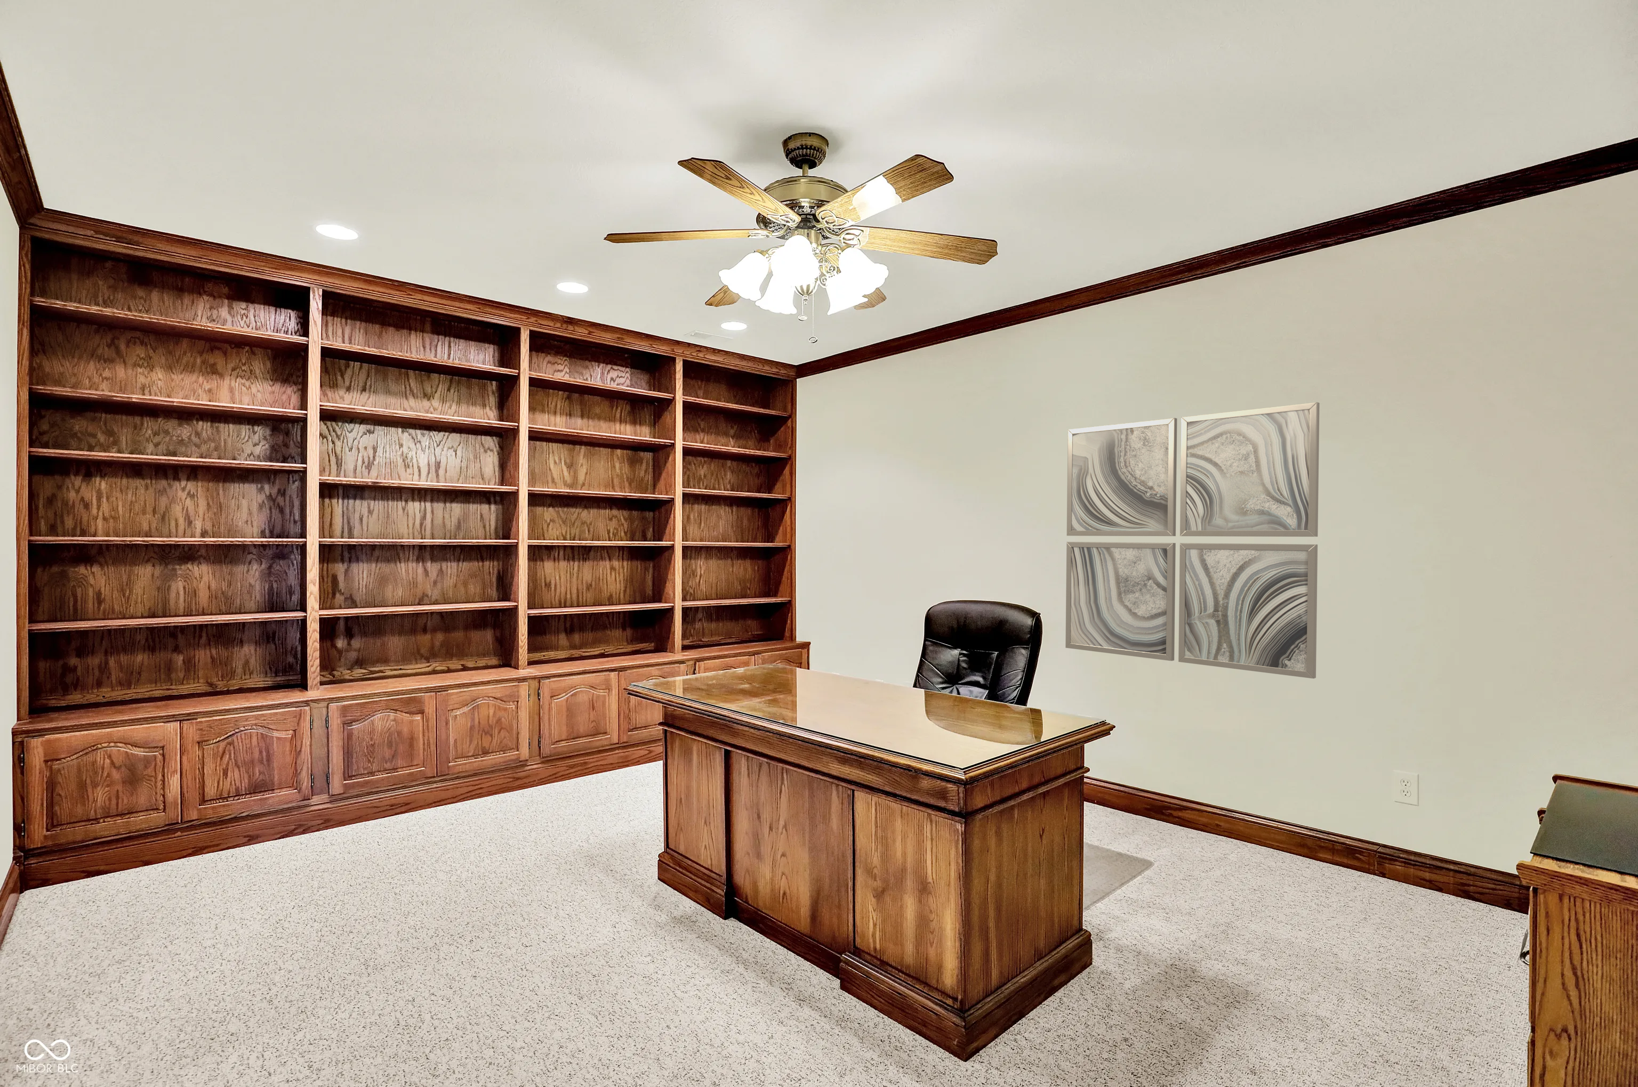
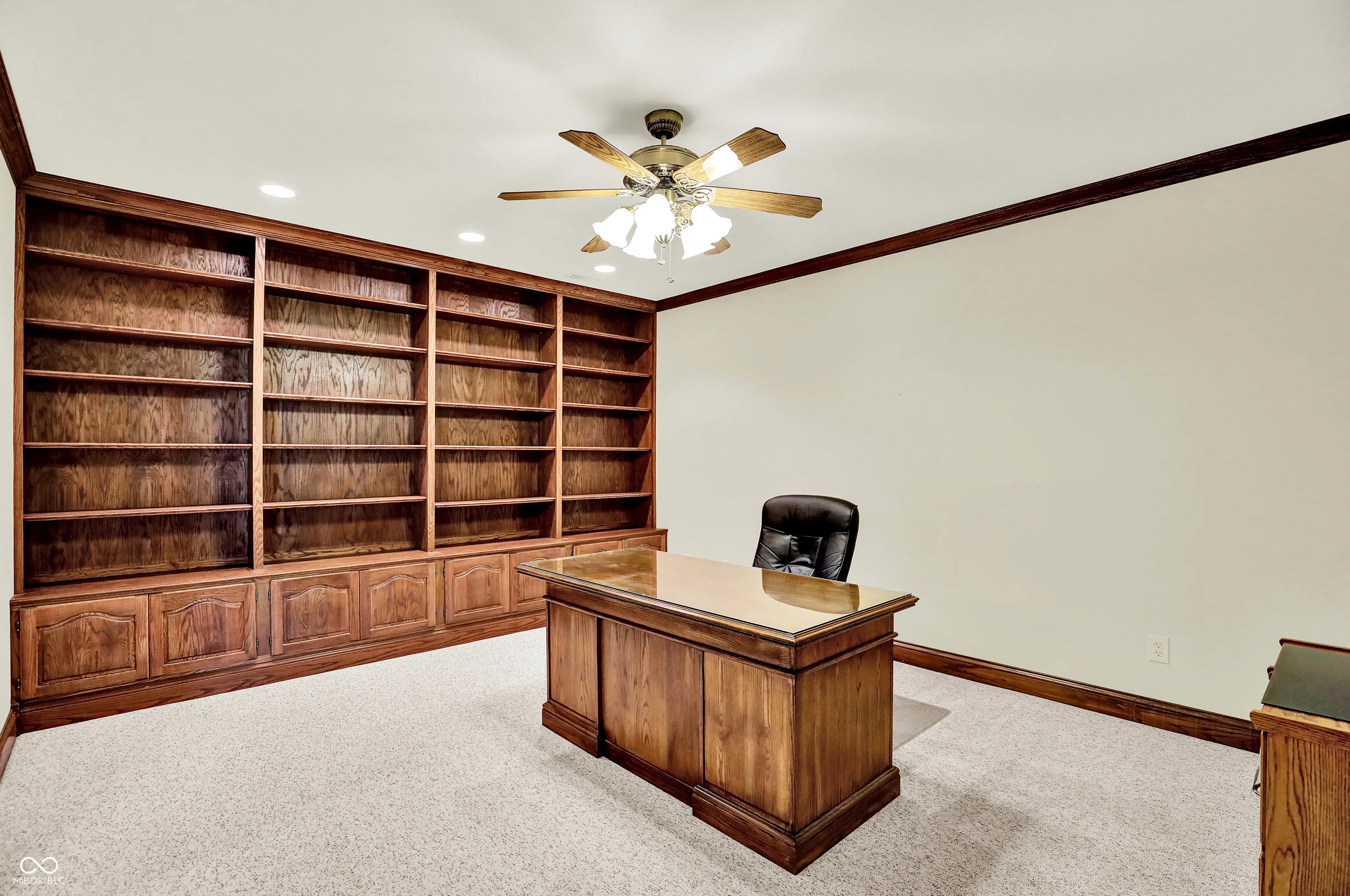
- wall art (1176, 544)
